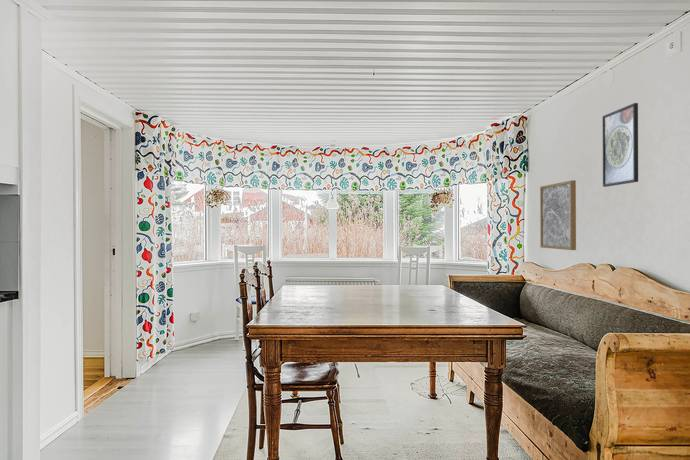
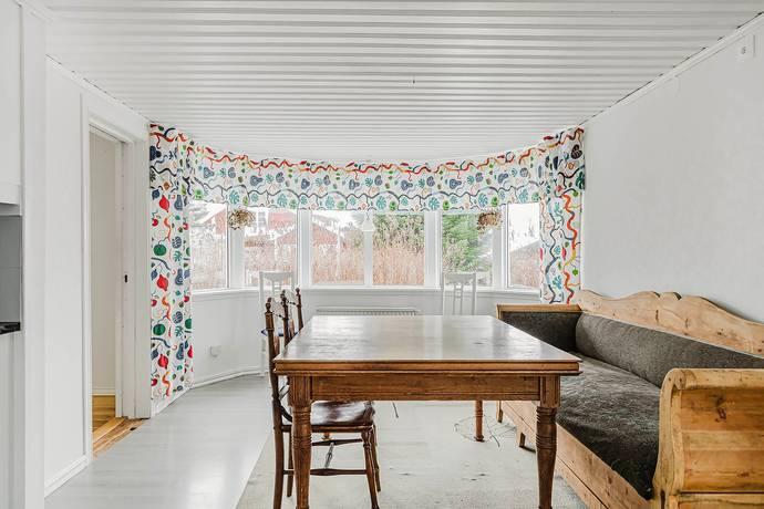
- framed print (619, 147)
- wall art (556, 216)
